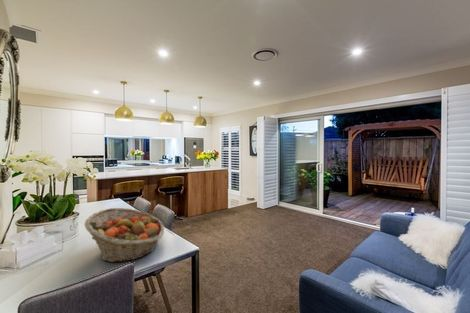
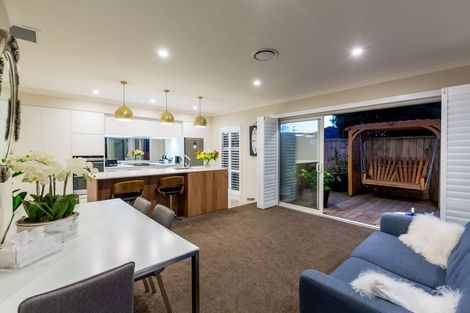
- fruit basket (128, 230)
